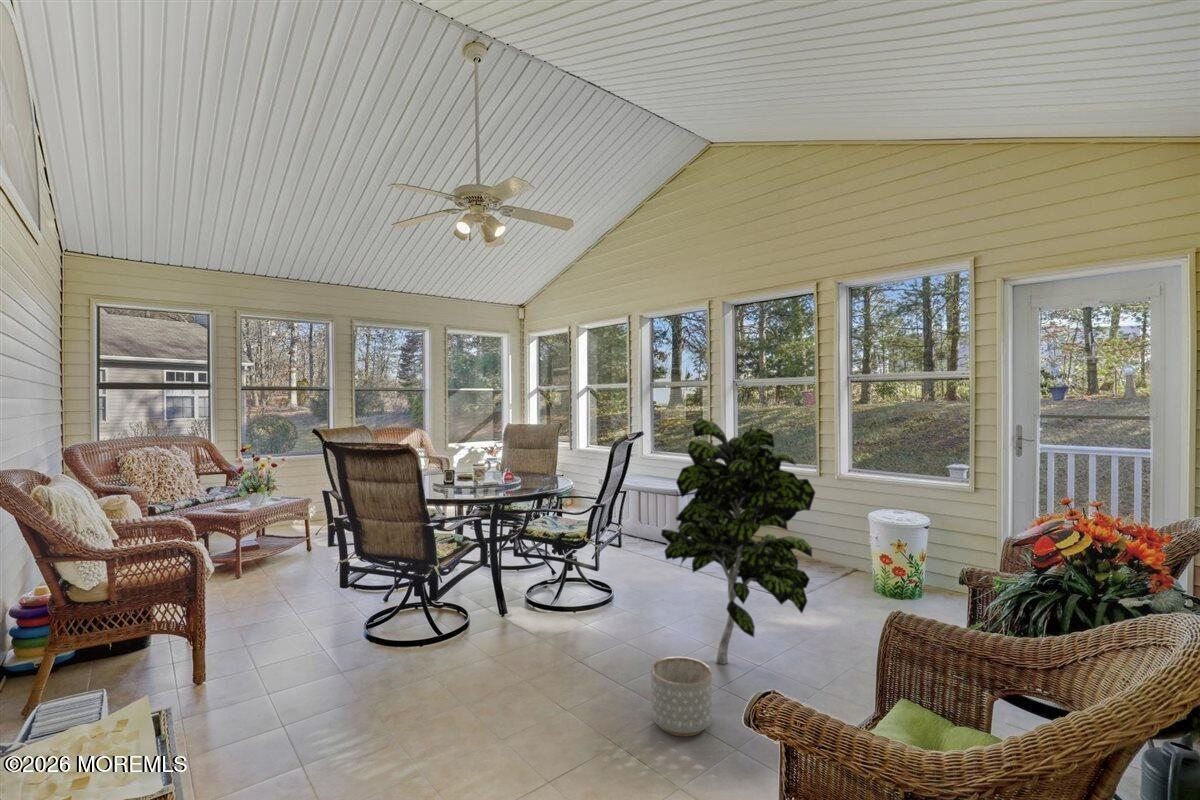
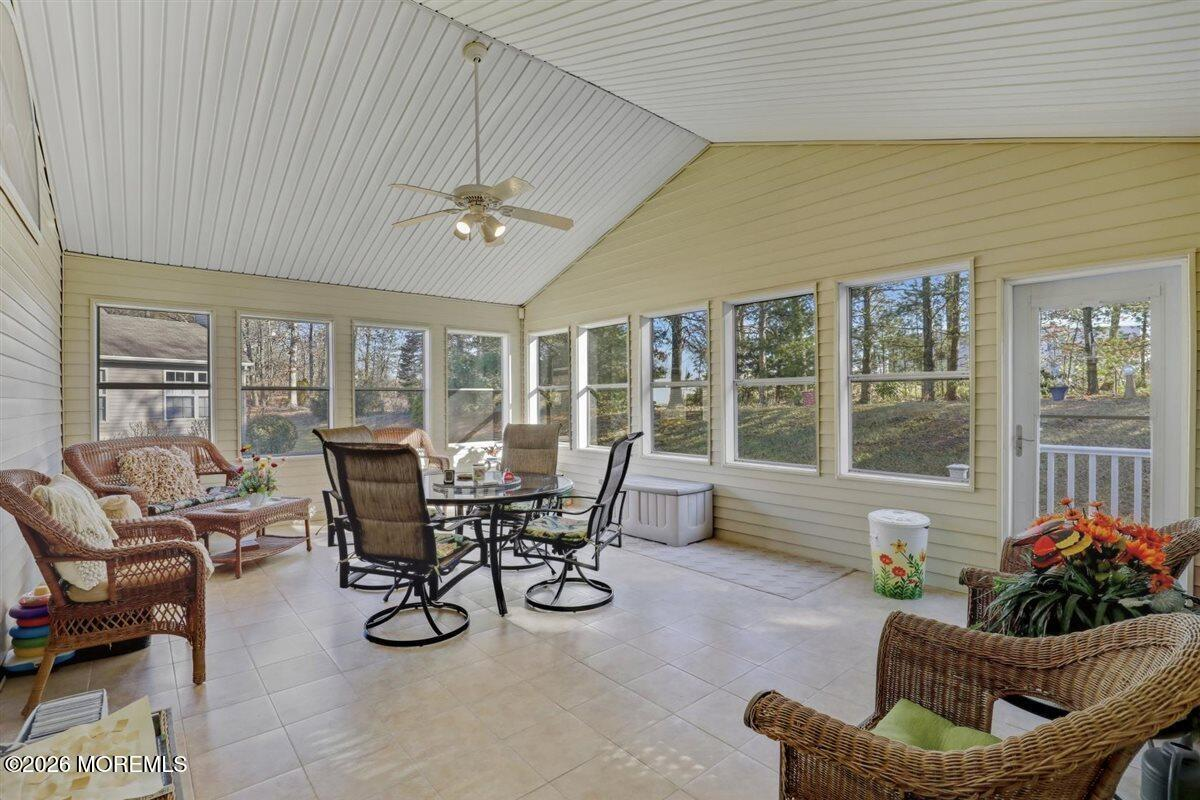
- planter (681, 696)
- indoor plant (736, 538)
